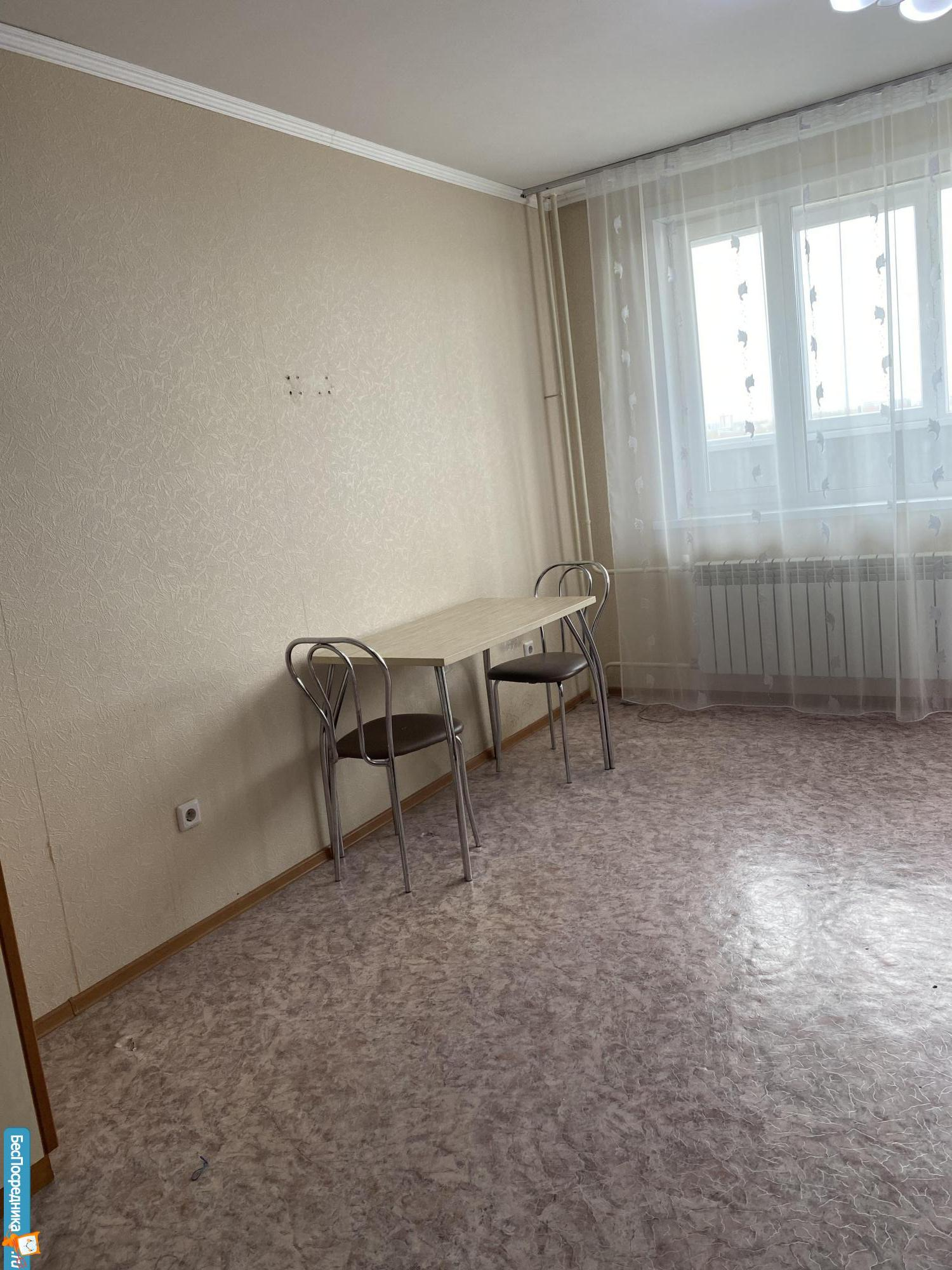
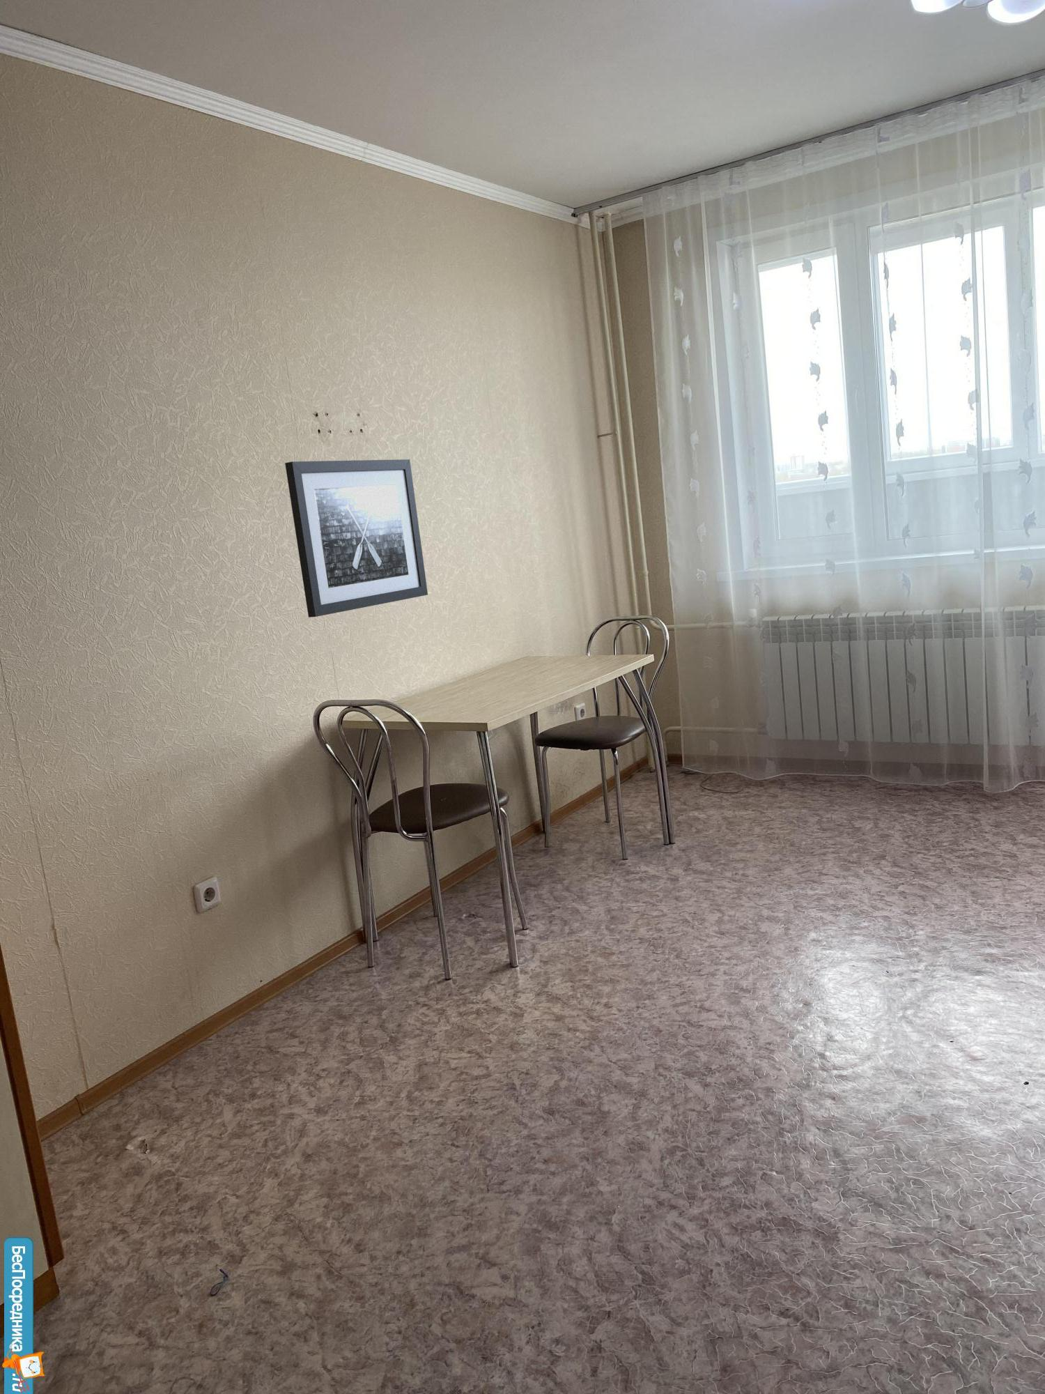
+ wall art (361, 533)
